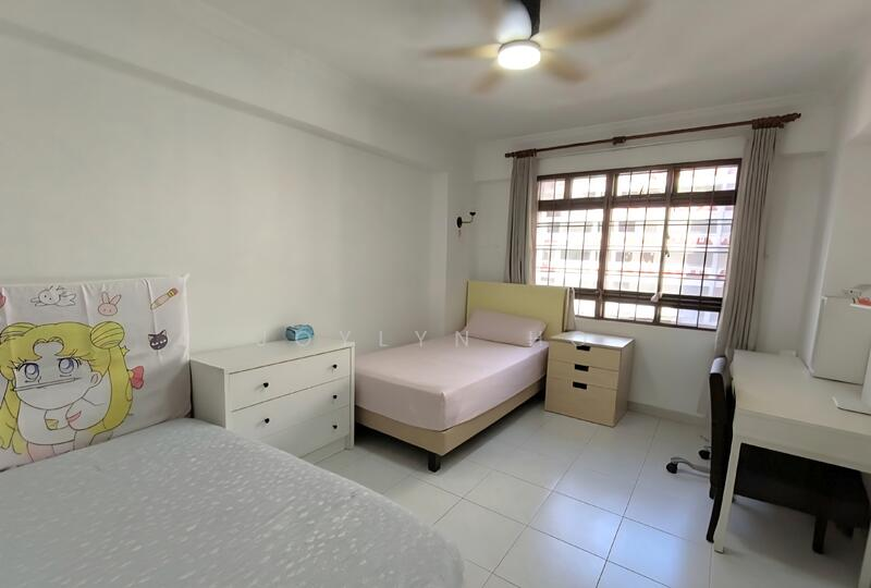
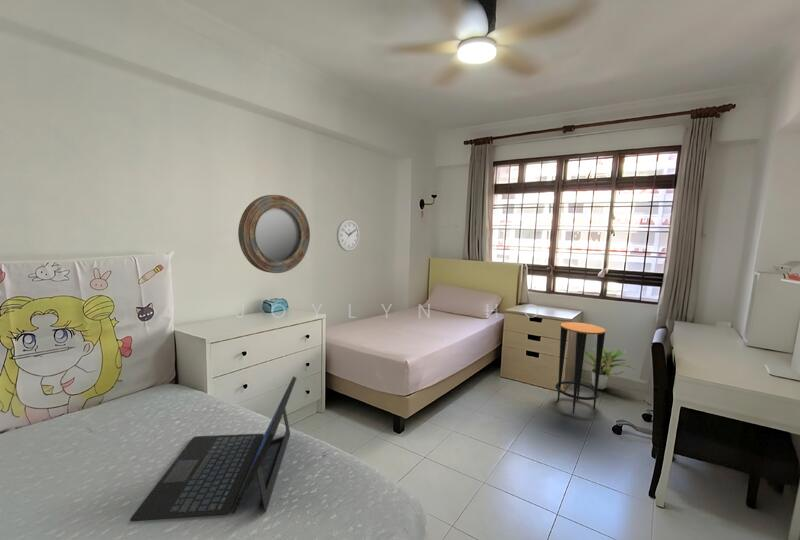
+ home mirror (277, 234)
+ wall clock (348, 235)
+ laptop (227, 435)
+ side table (578, 366)
+ potted plant (603, 368)
